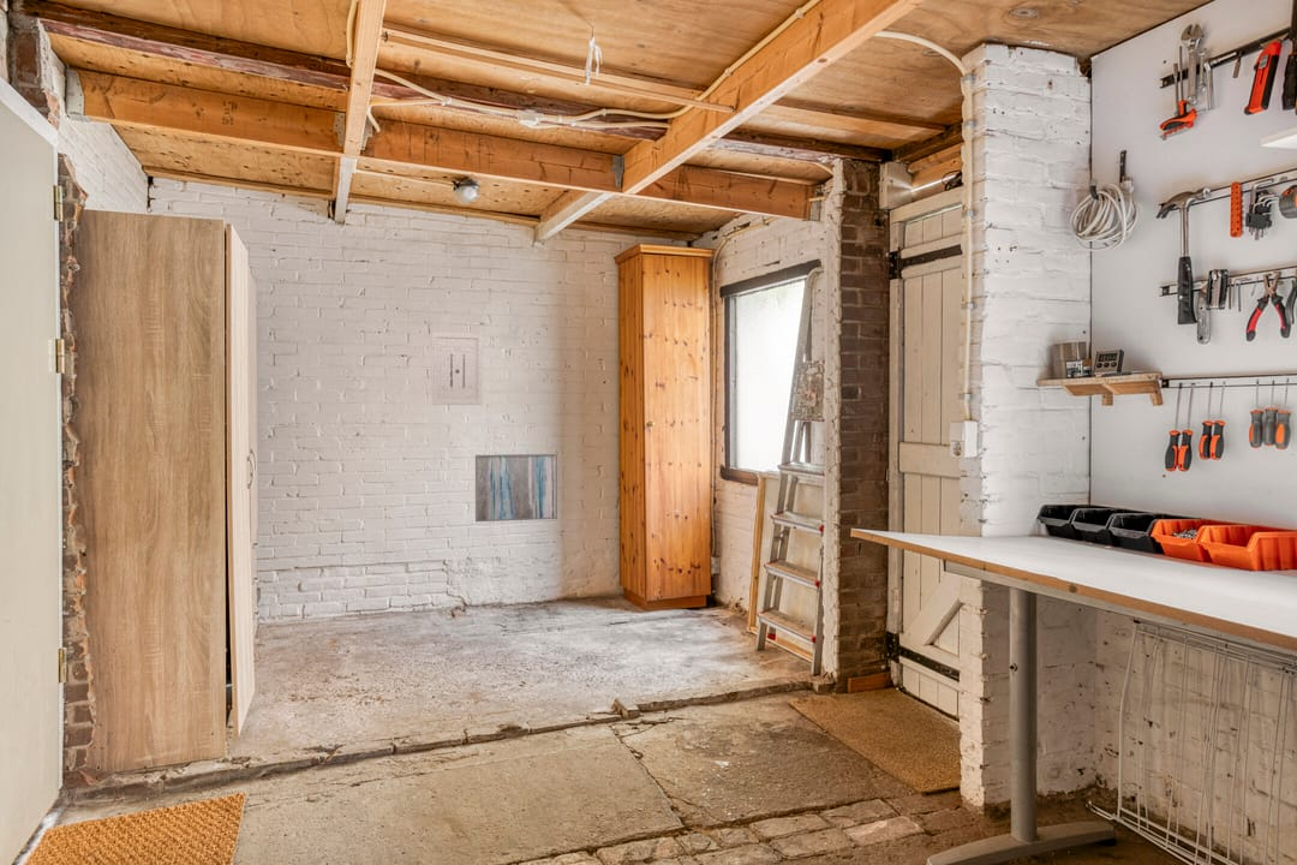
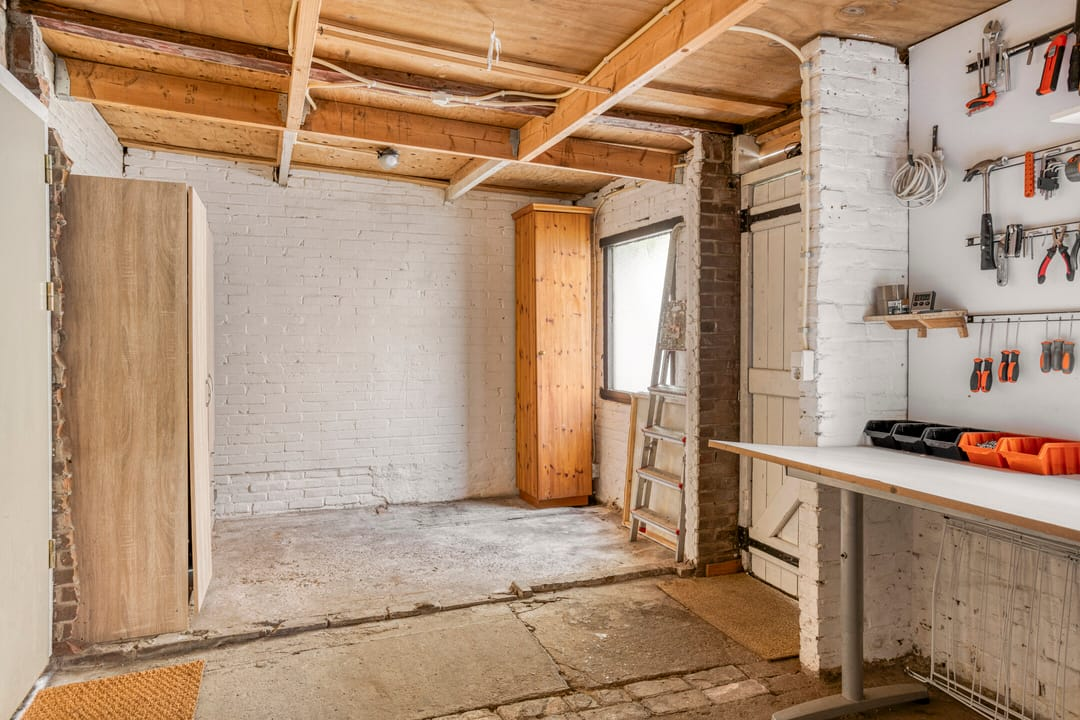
- wall art (456, 369)
- wall art (516, 487)
